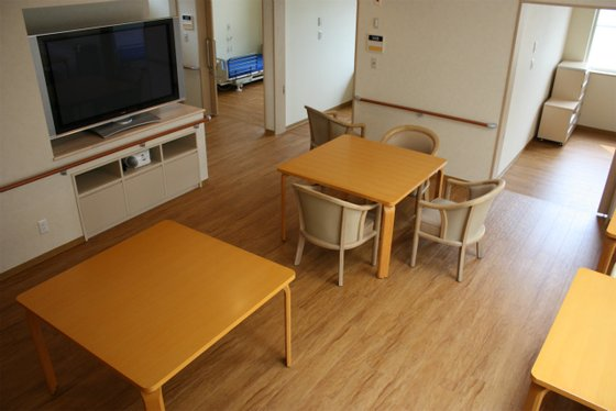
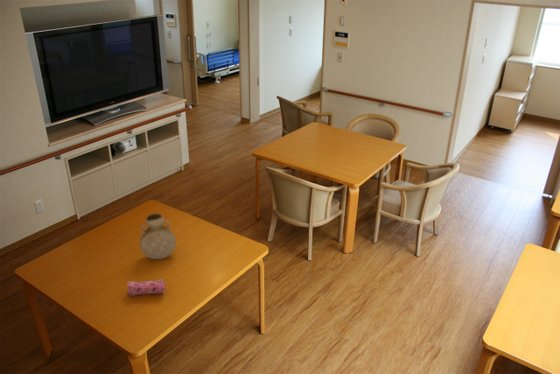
+ pencil case (146, 287)
+ vase (157, 237)
